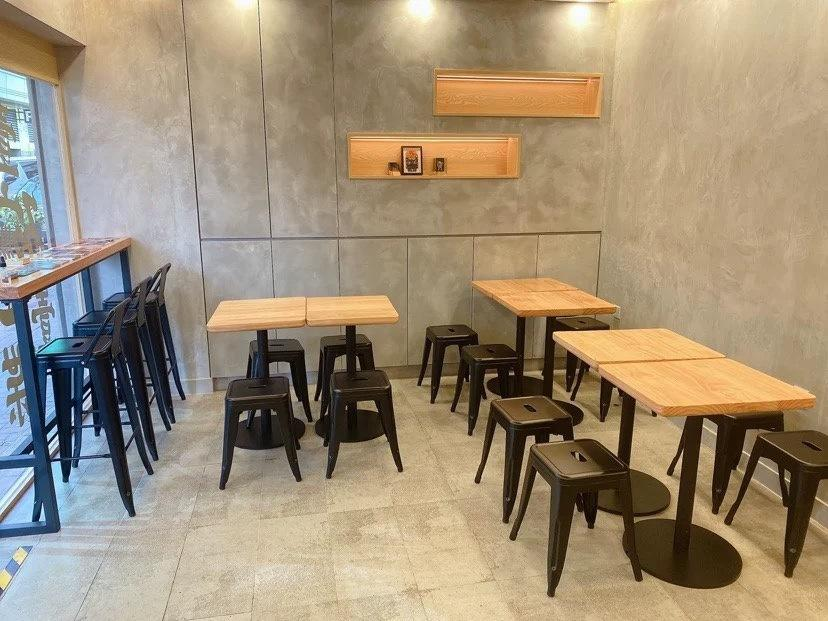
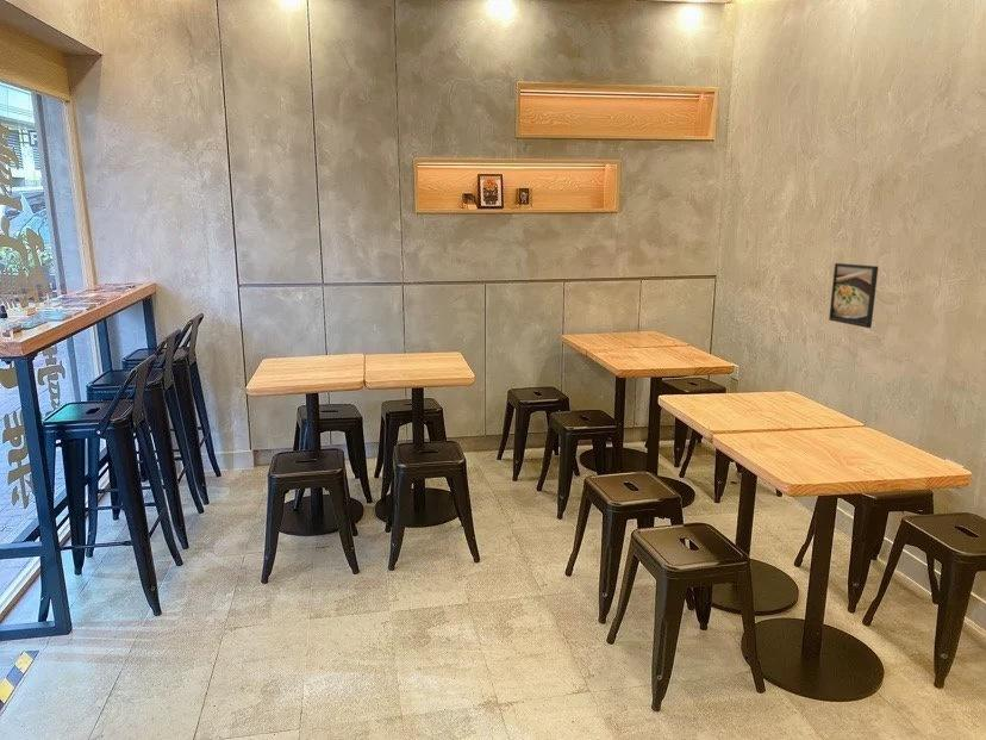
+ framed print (851, 294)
